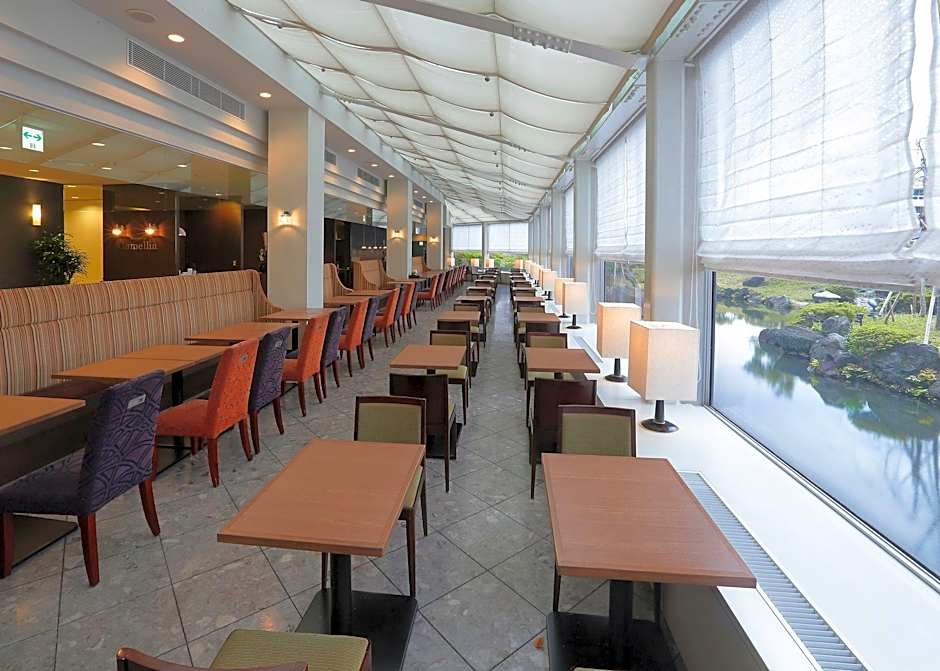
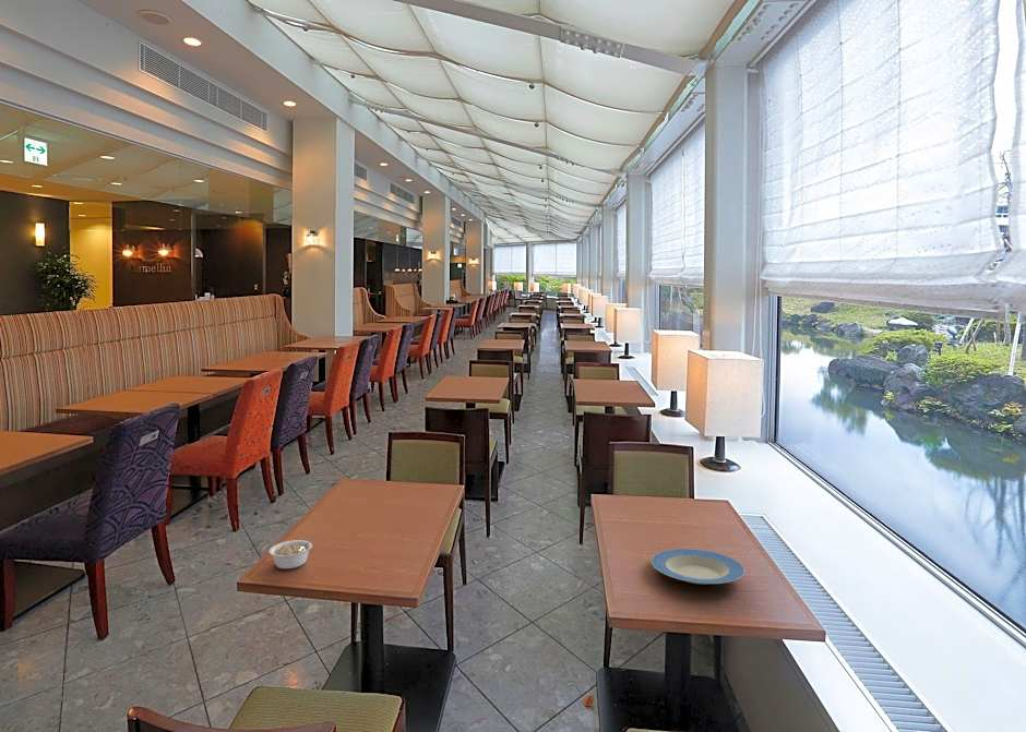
+ legume (291, 553)
+ plate (696, 569)
